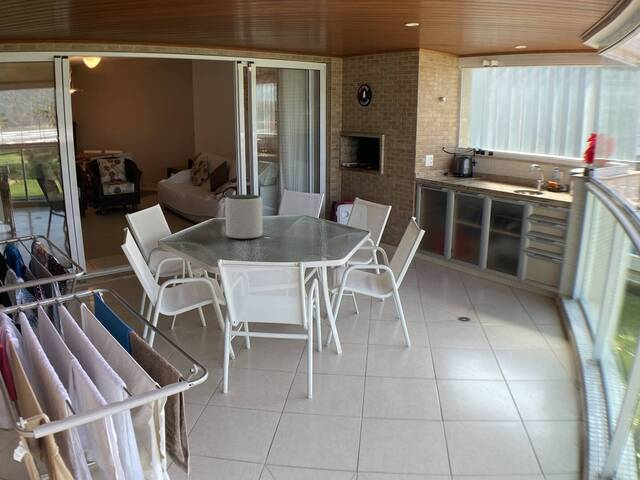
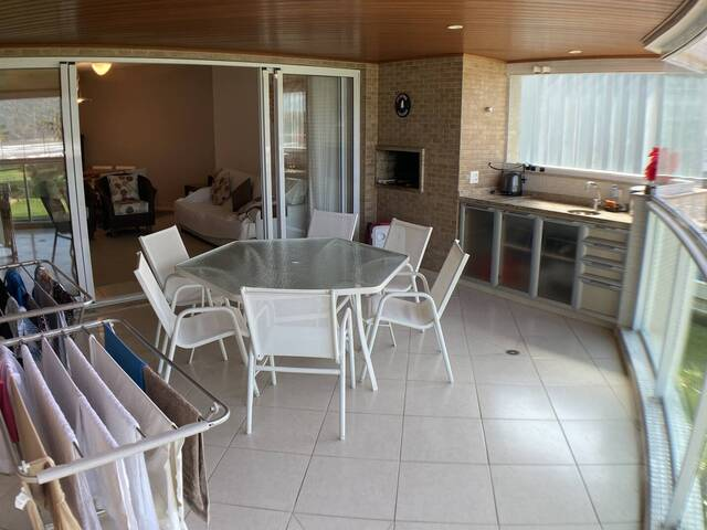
- plant pot (244, 216)
